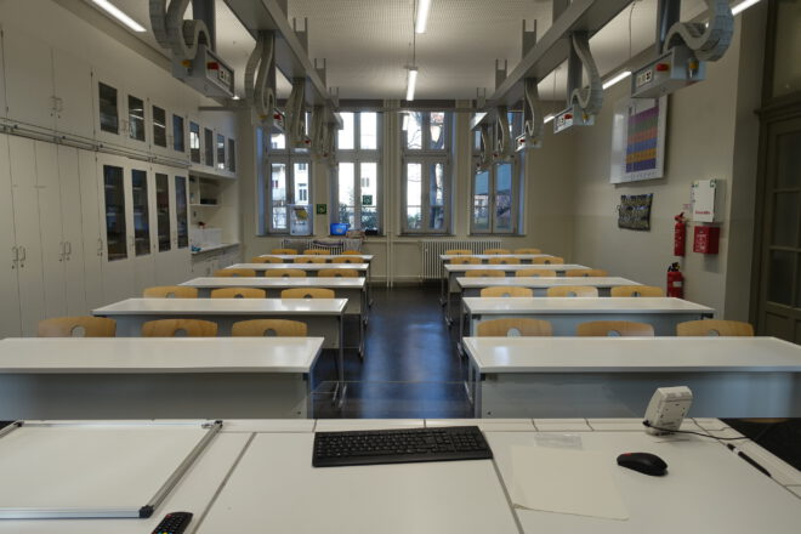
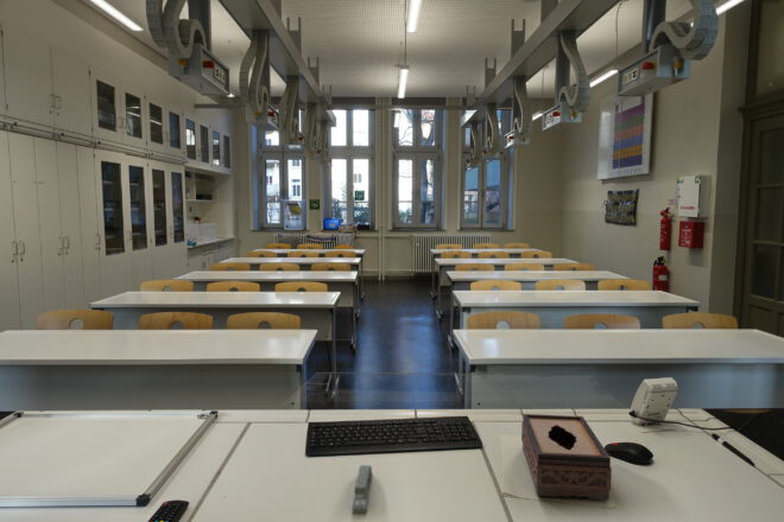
+ stapler (362, 483)
+ tissue box (561, 452)
